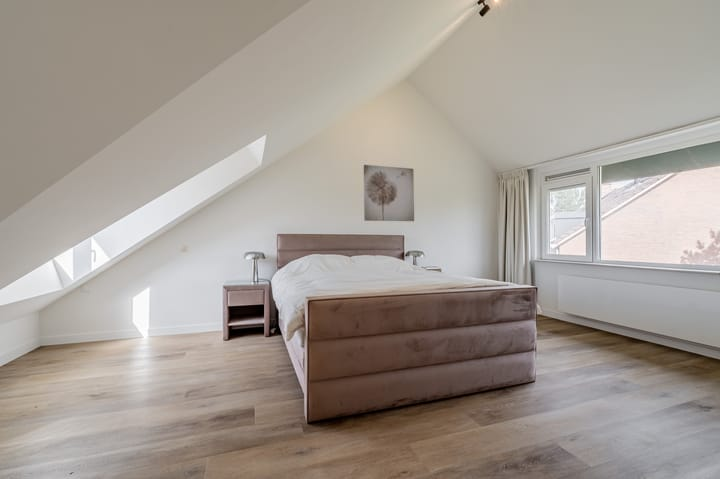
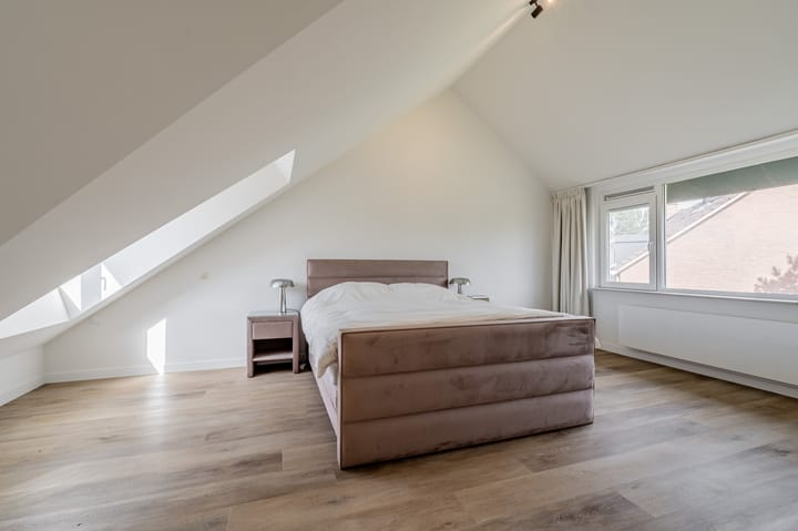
- wall art (389, 193)
